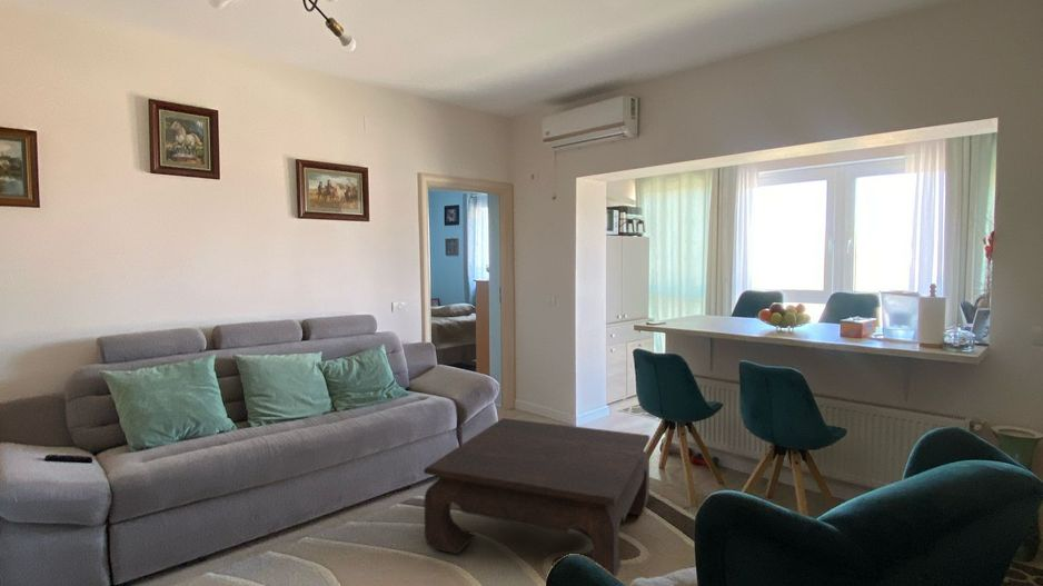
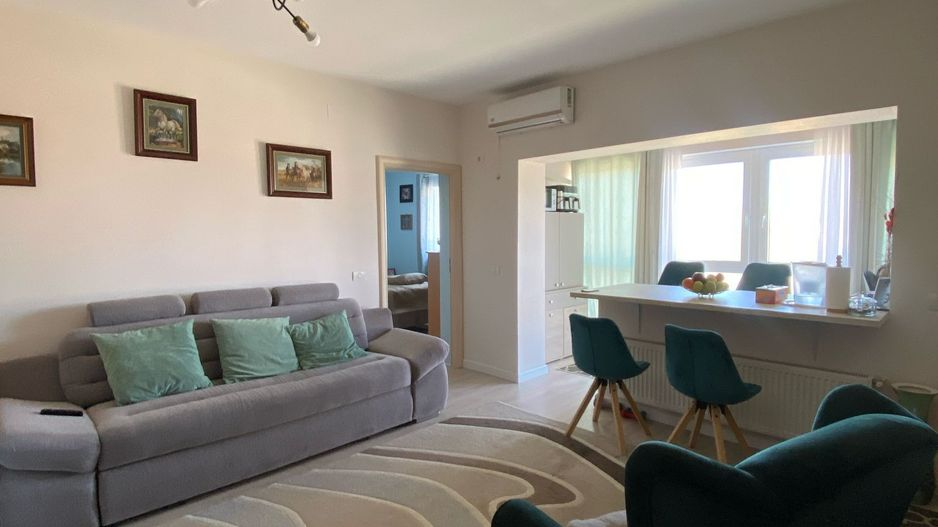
- coffee table (546, 488)
